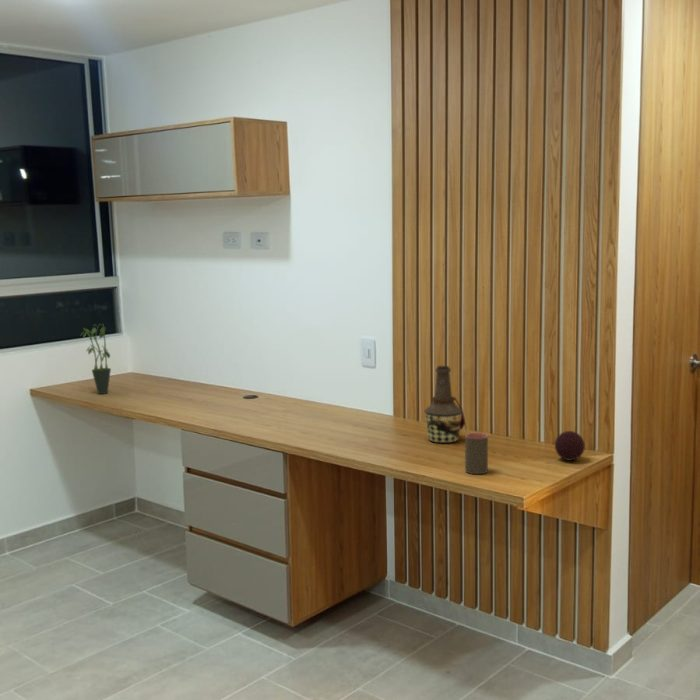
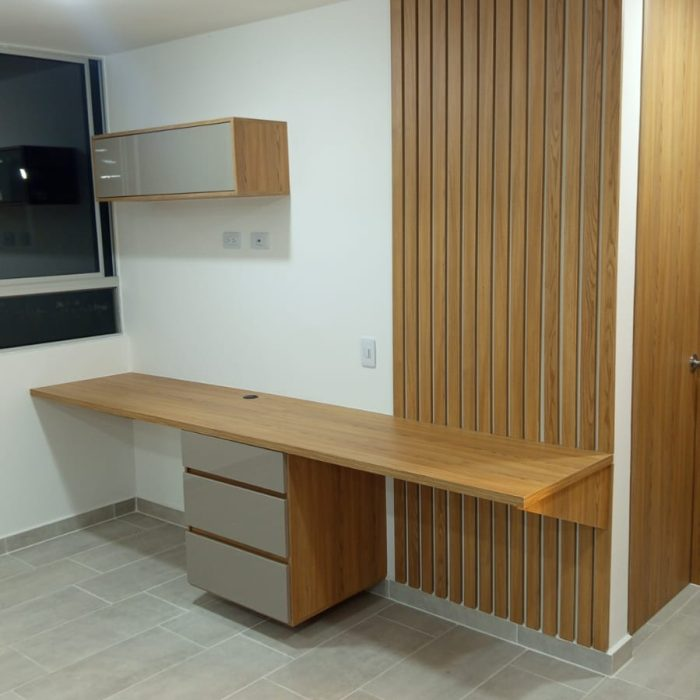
- potted plant (97, 358)
- bottle (445, 403)
- cup (476, 453)
- decorative ball (569, 445)
